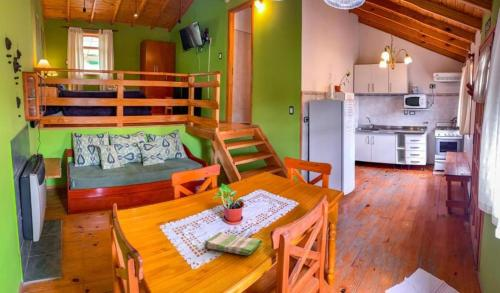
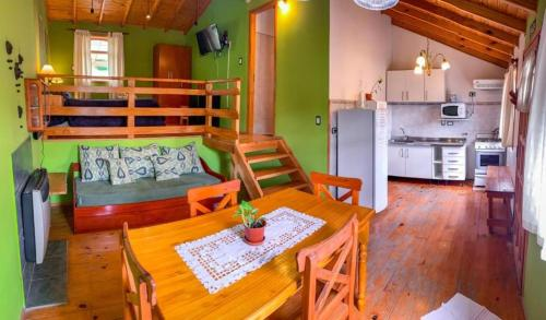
- dish towel (233, 241)
